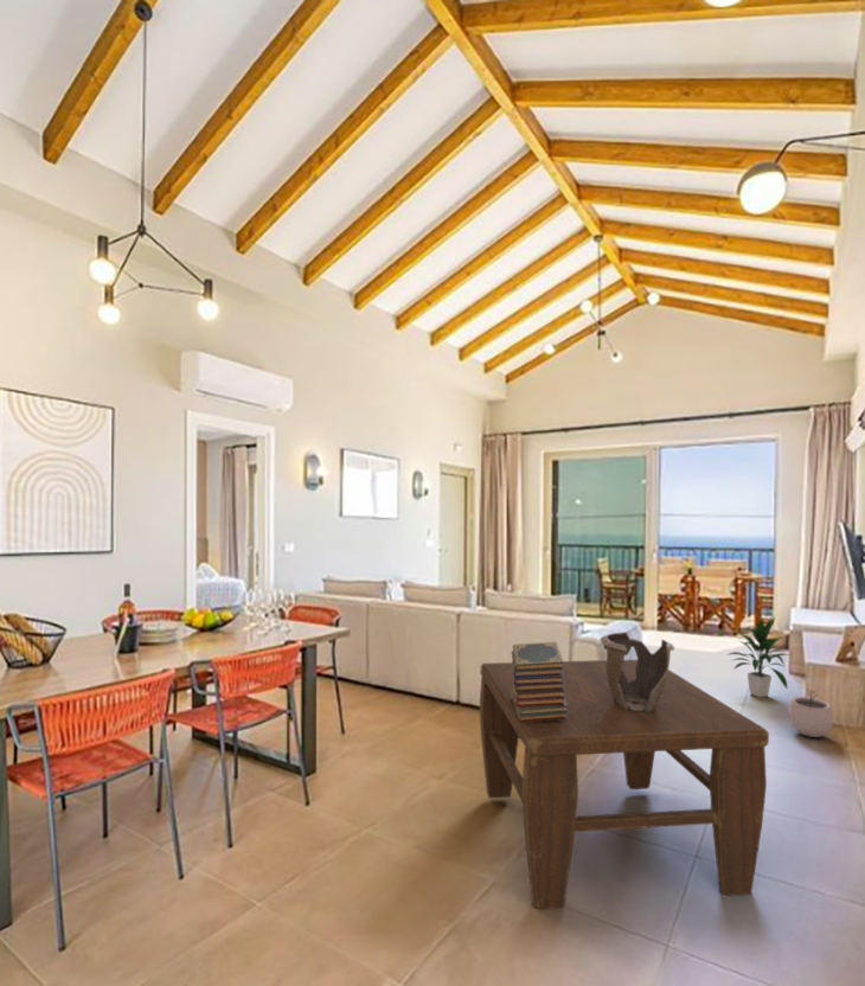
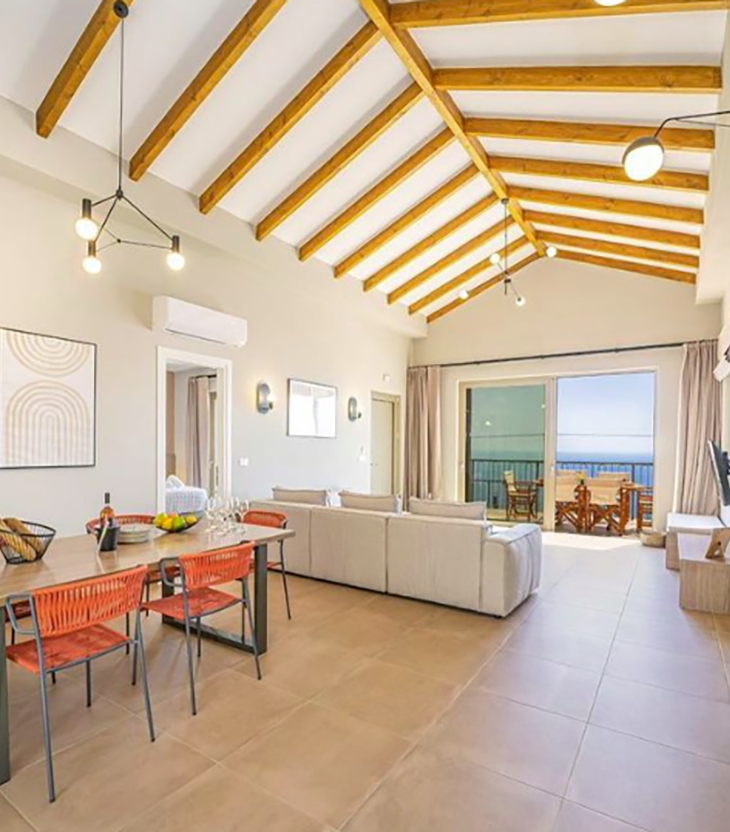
- decorative bowl (636, 671)
- book stack (540, 681)
- indoor plant (761, 657)
- coffee table (602, 753)
- plant pot (809, 711)
